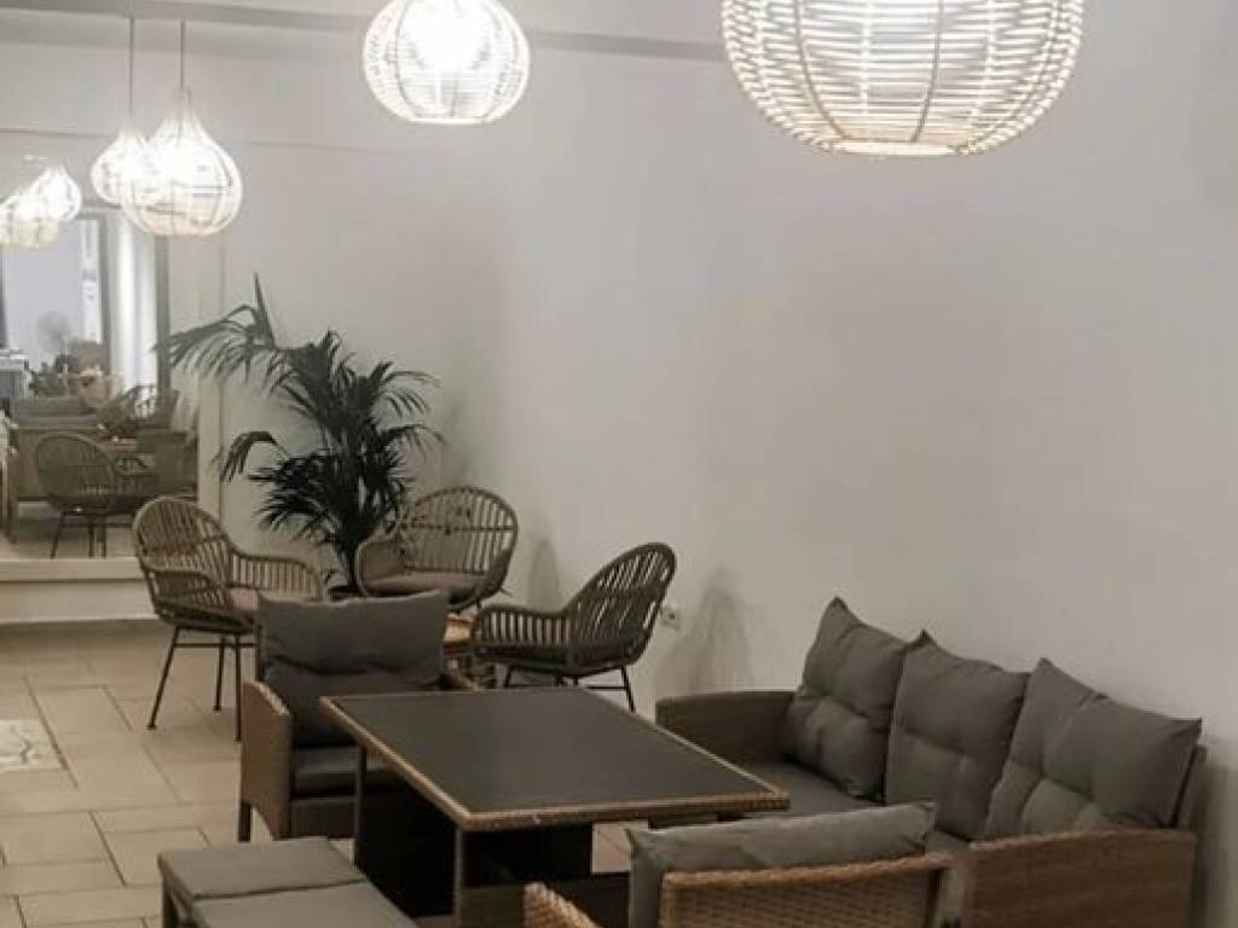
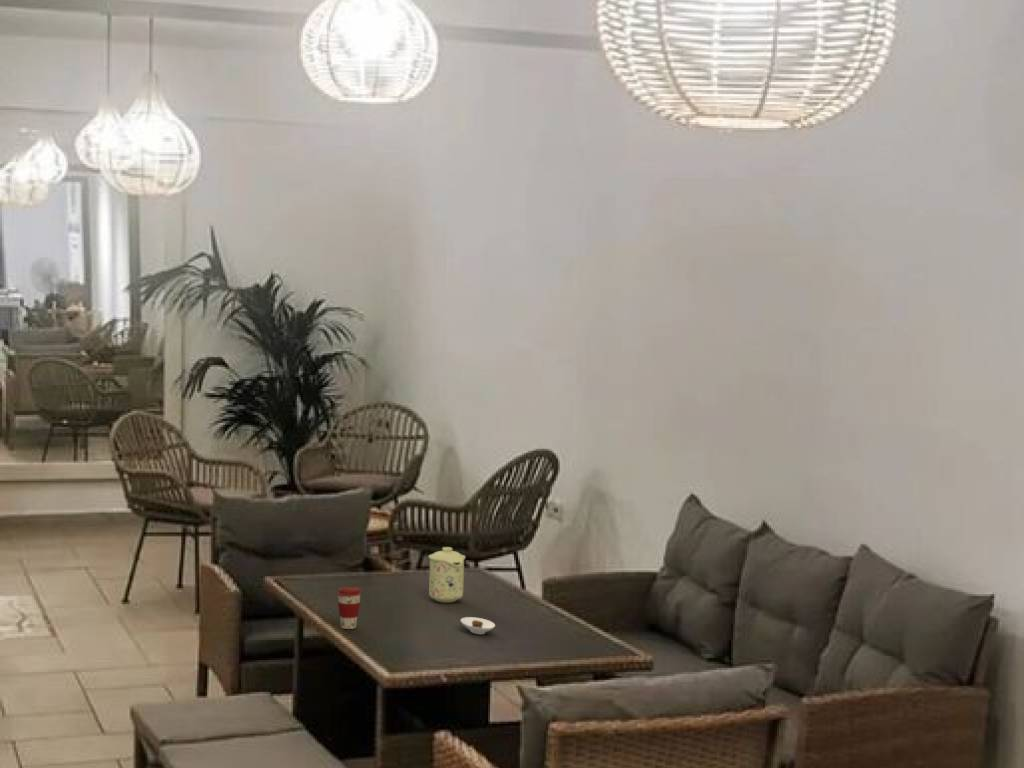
+ mug (445, 573)
+ coffee cup (348, 608)
+ saucer (477, 626)
